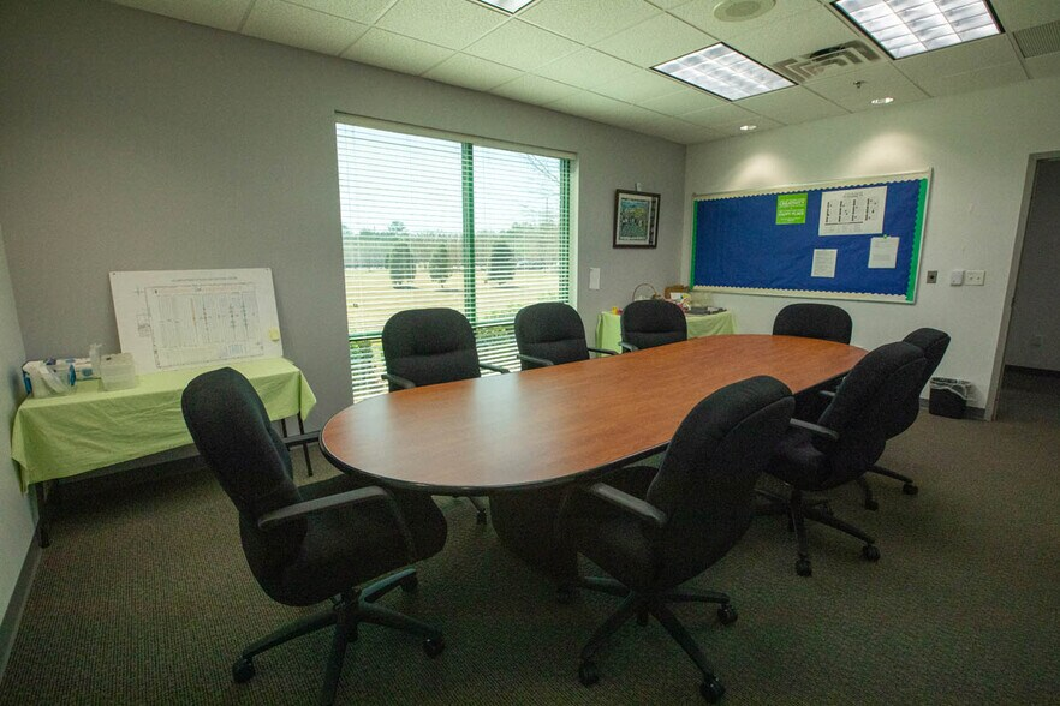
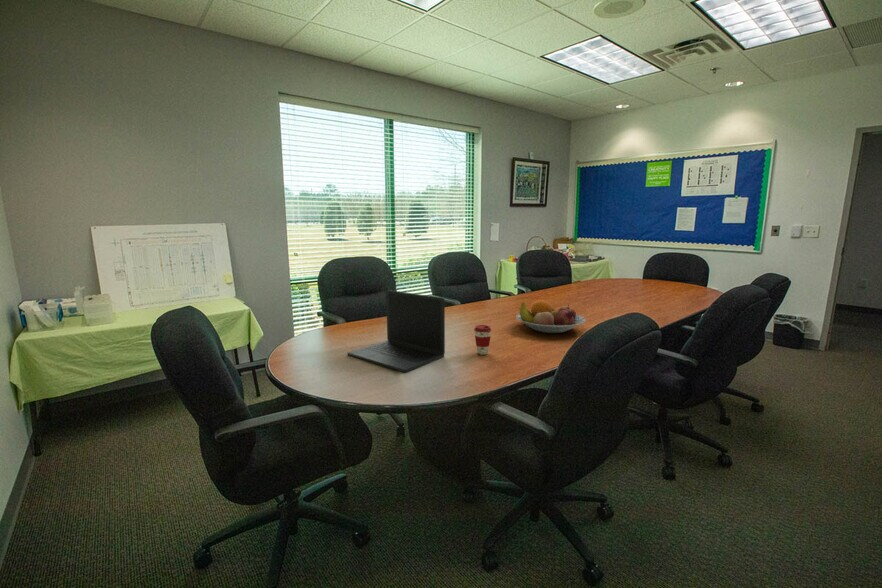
+ fruit bowl (550, 315)
+ coffee cup (482, 339)
+ laptop (394, 326)
